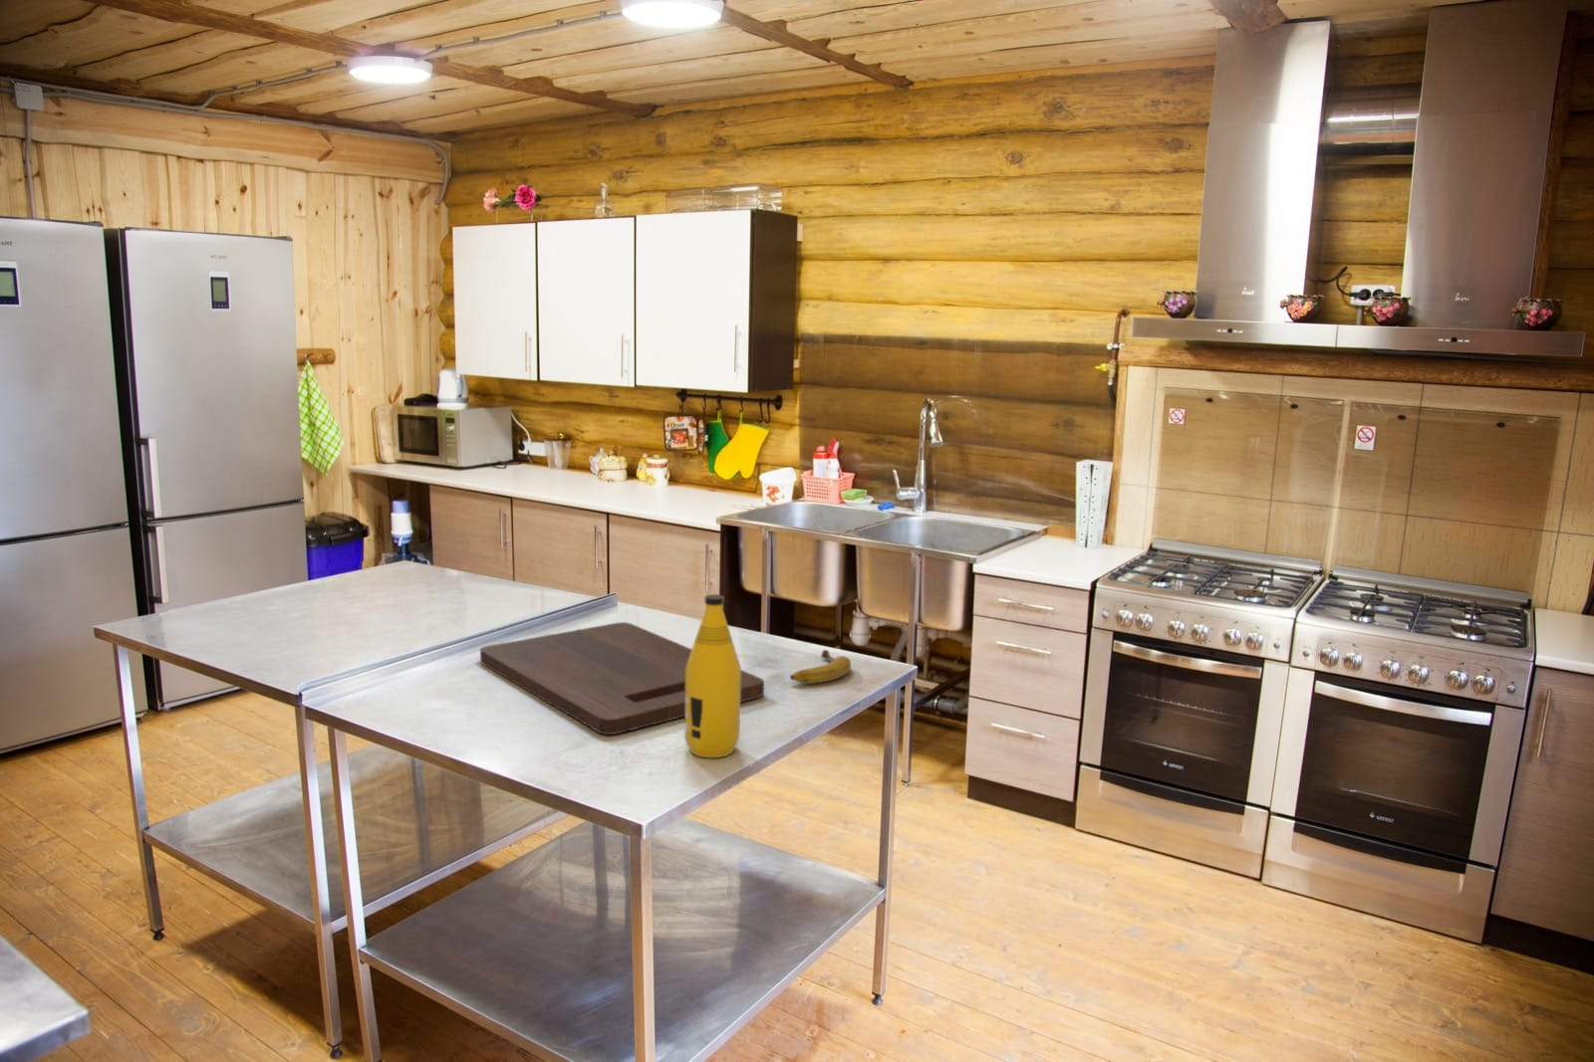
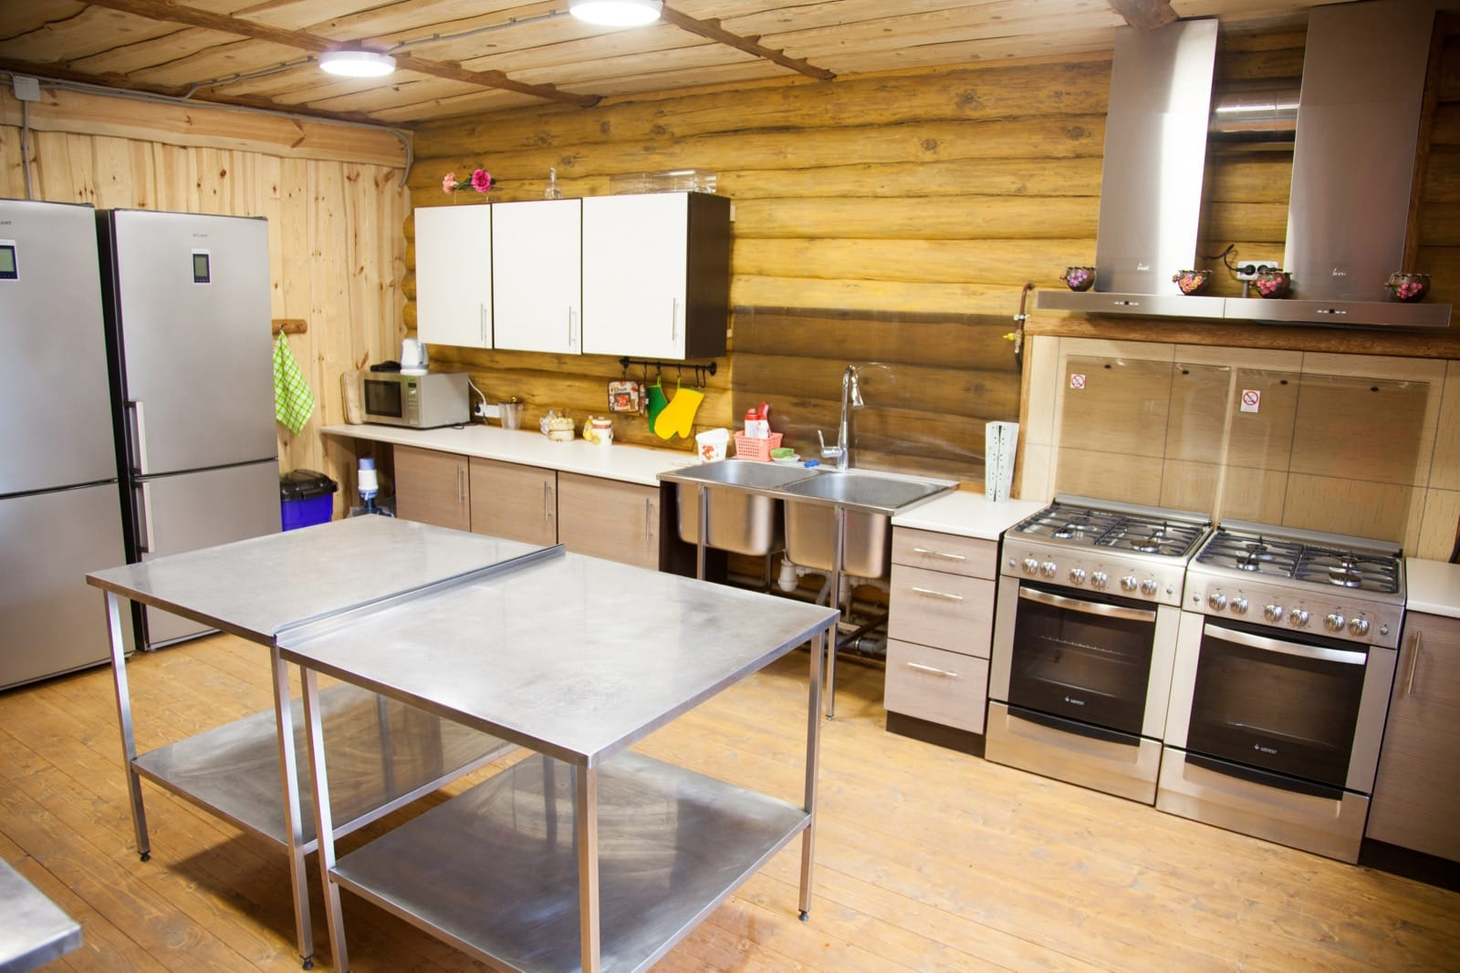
- cutting board (617, 670)
- fruit (816, 667)
- bottle (713, 674)
